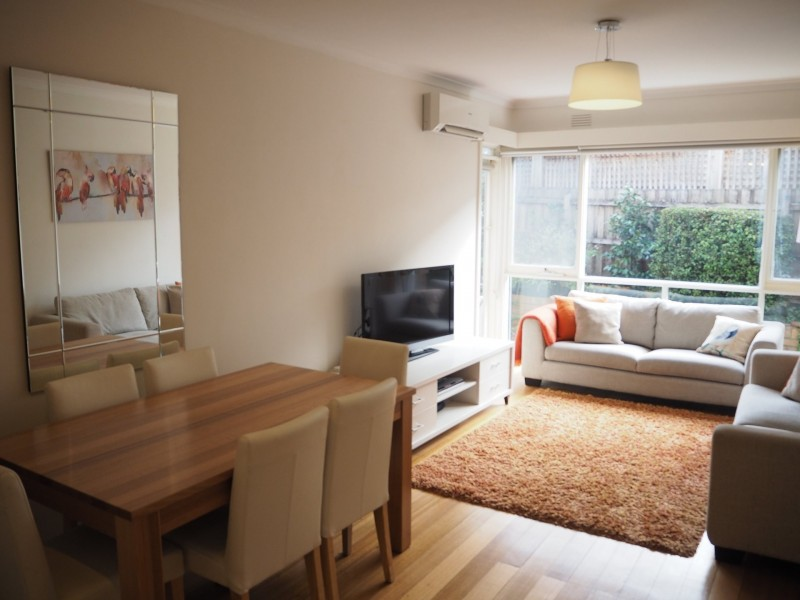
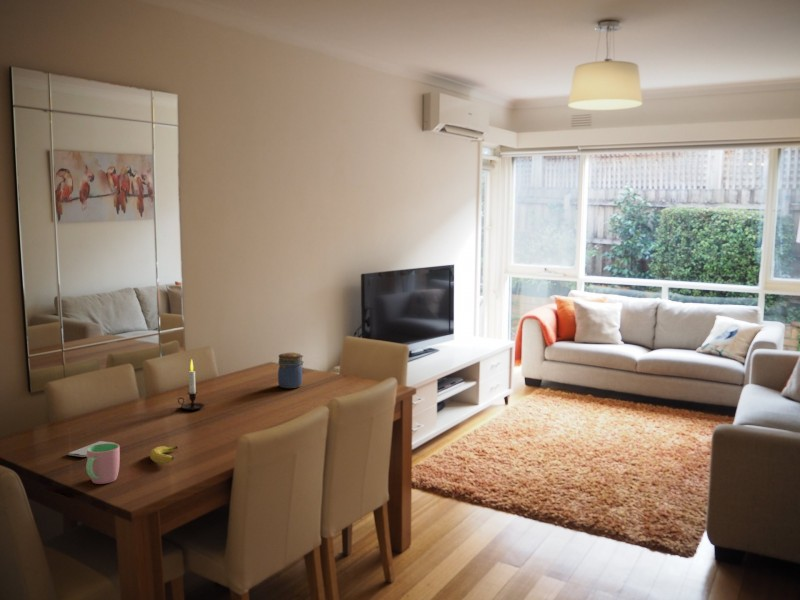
+ candle (189, 383)
+ fruit (166, 451)
+ smartphone (92, 445)
+ jar (291, 369)
+ cup (100, 465)
